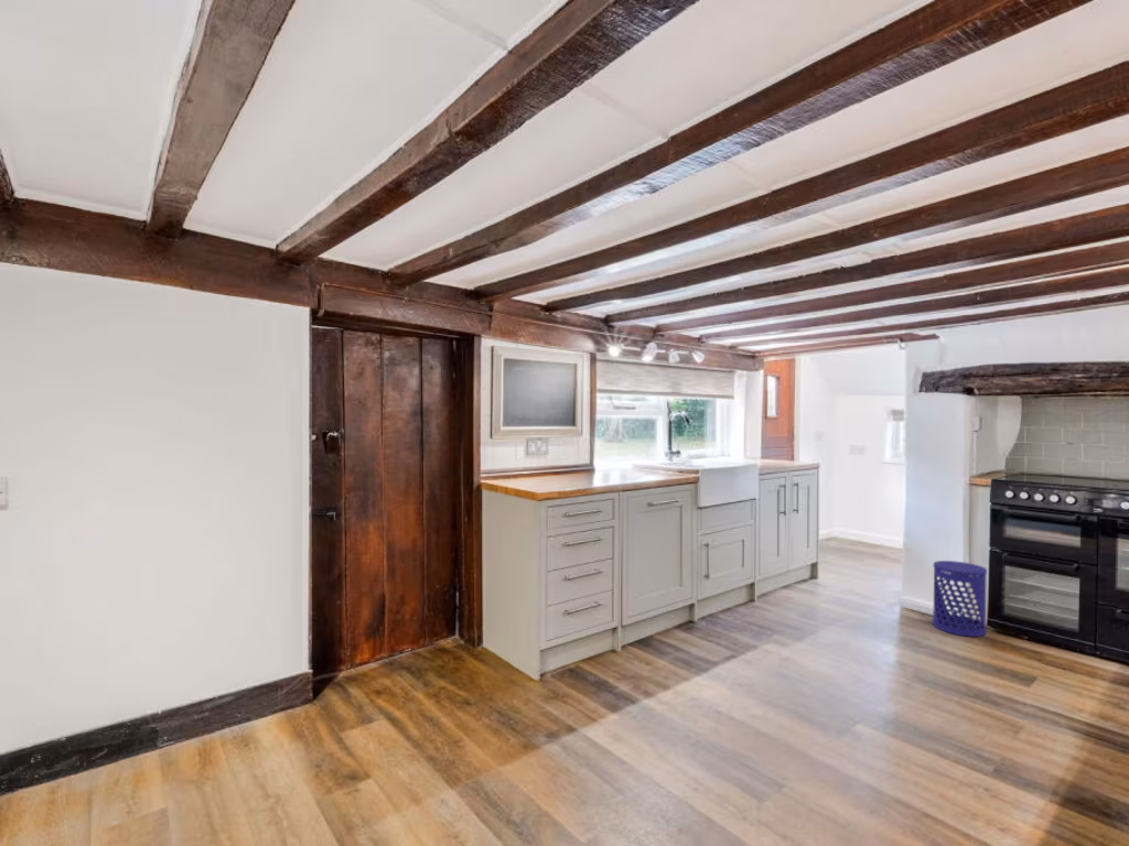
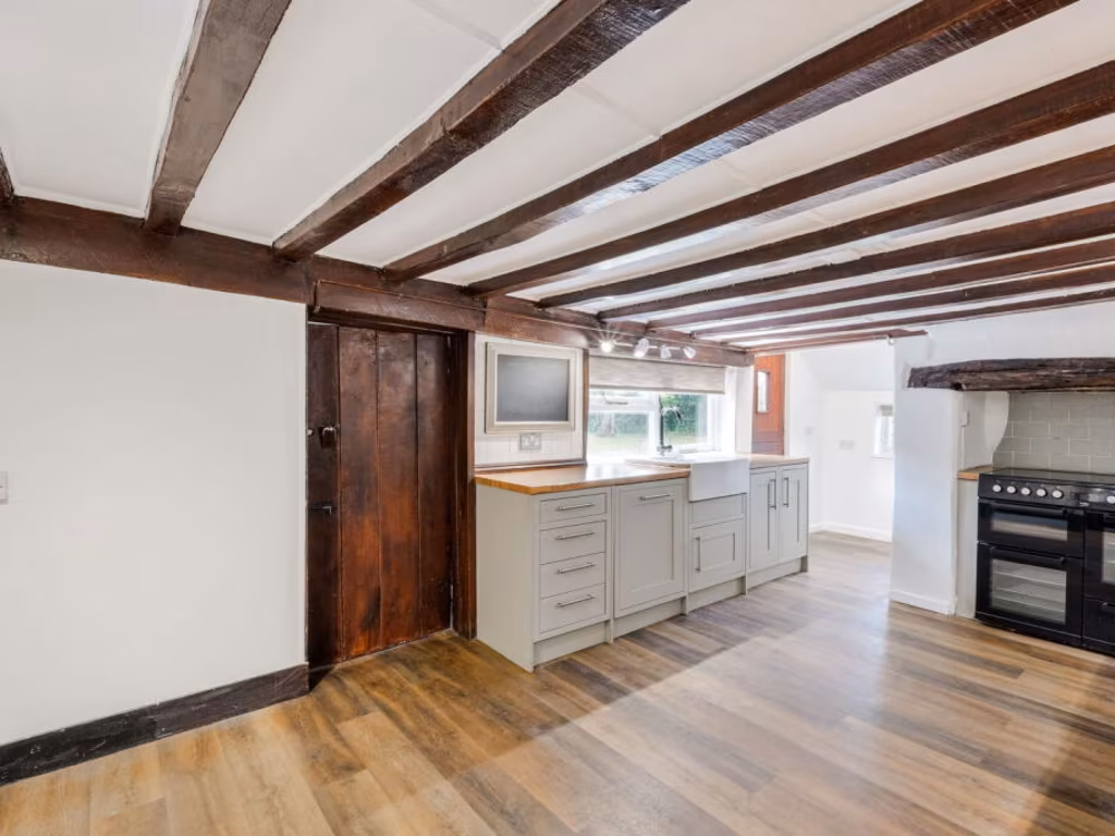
- waste bin (958, 597)
